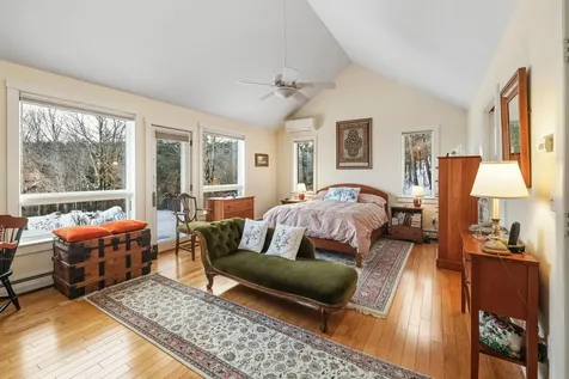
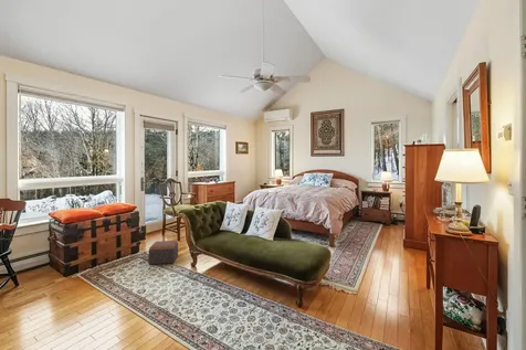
+ footstool (164, 251)
